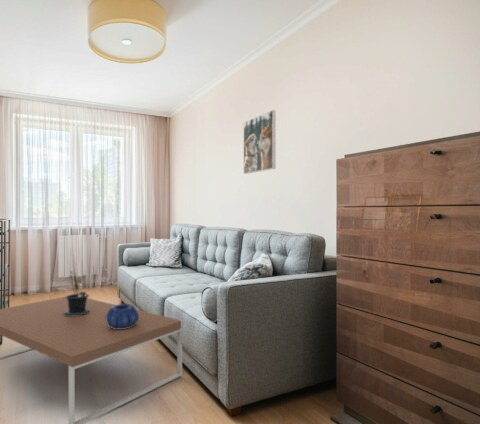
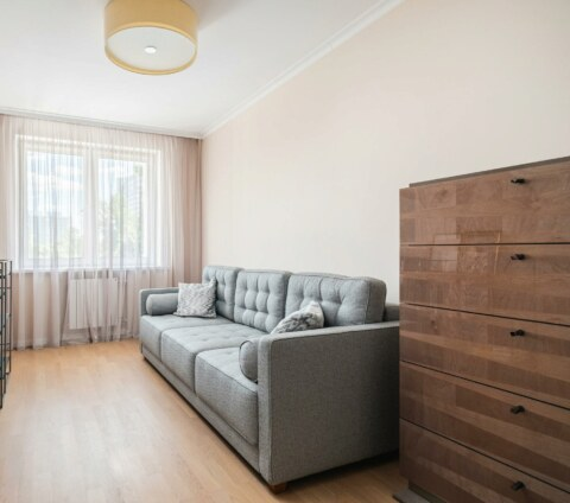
- potted plant (76, 289)
- coffee table (73, 344)
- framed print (258, 144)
- decorative bowl (122, 315)
